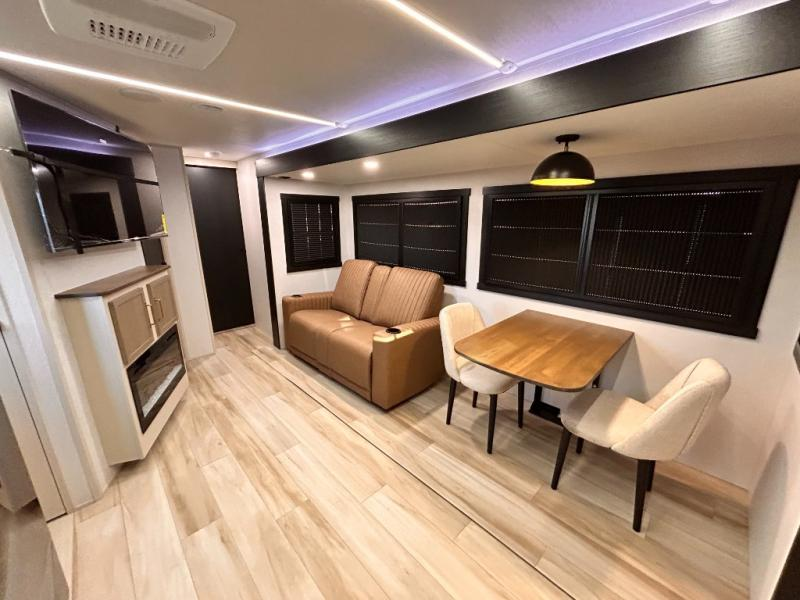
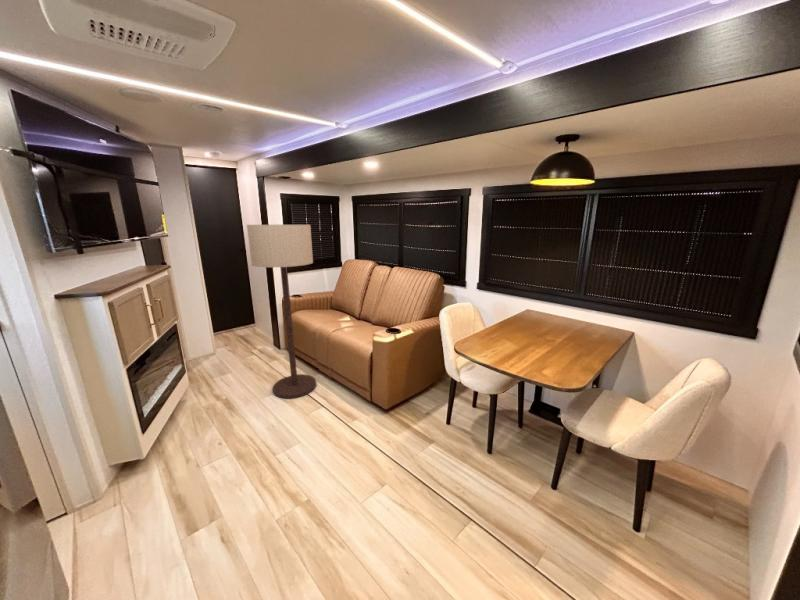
+ floor lamp (287, 311)
